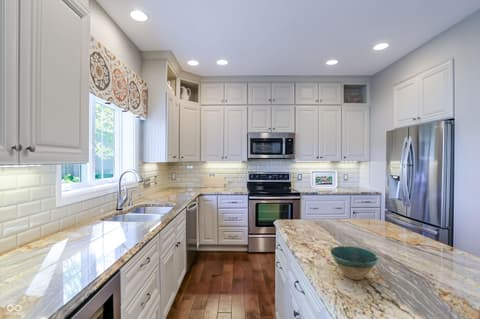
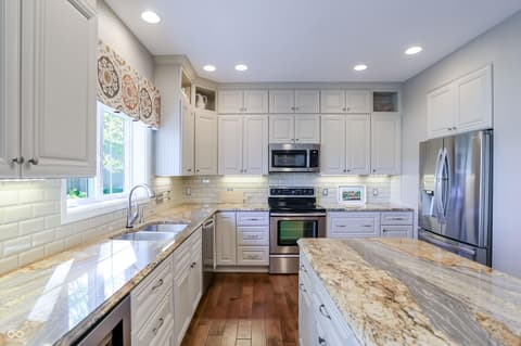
- bowl (353, 264)
